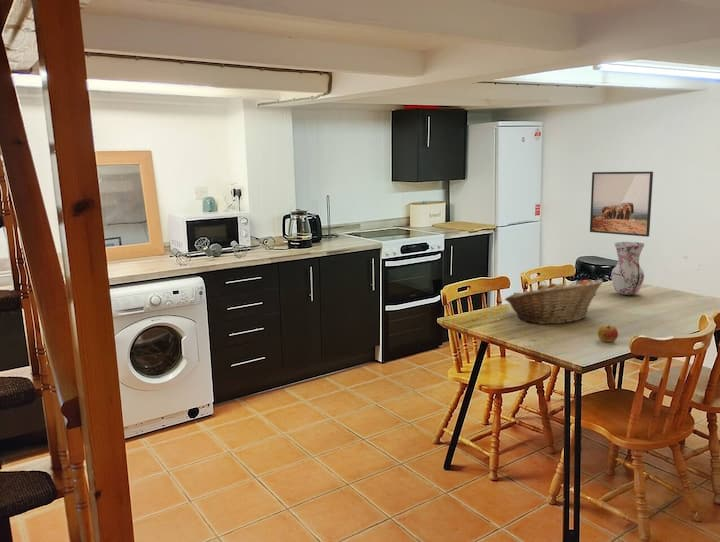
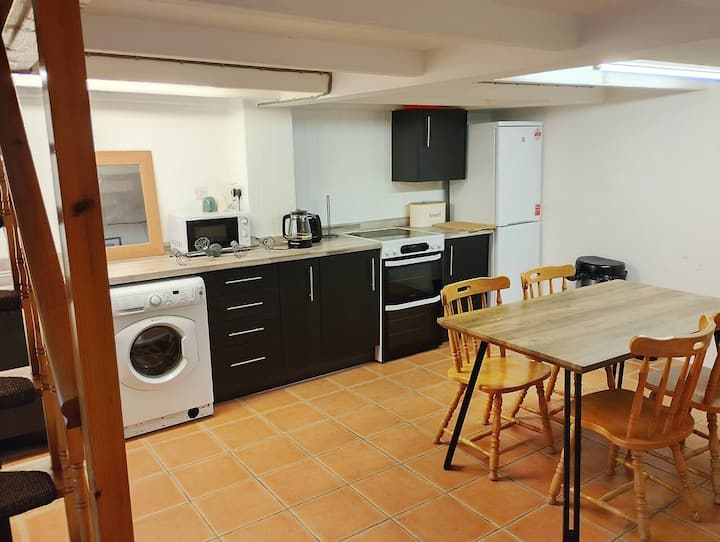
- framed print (619, 203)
- apple (607, 333)
- fruit basket (554, 297)
- vase (627, 269)
